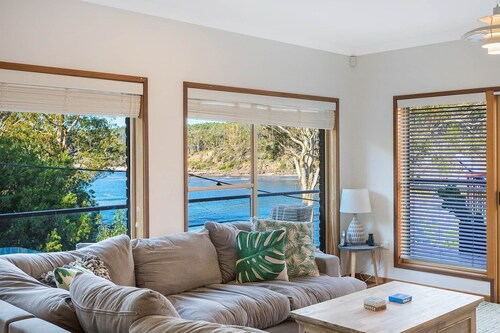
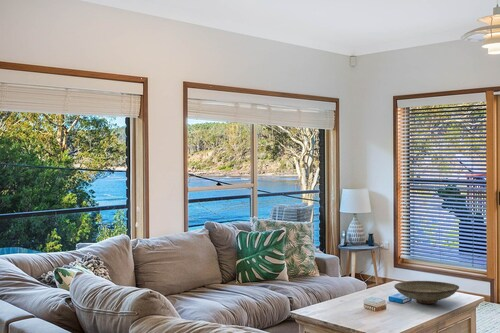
+ decorative bowl (426, 293)
